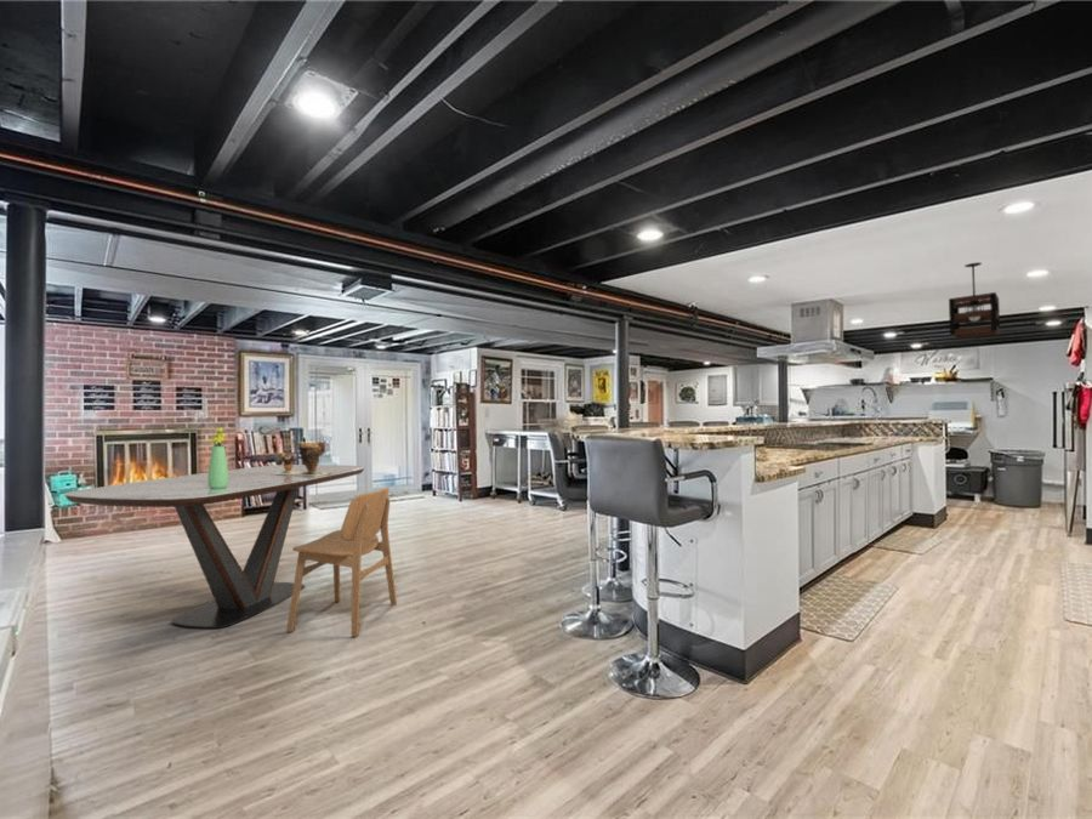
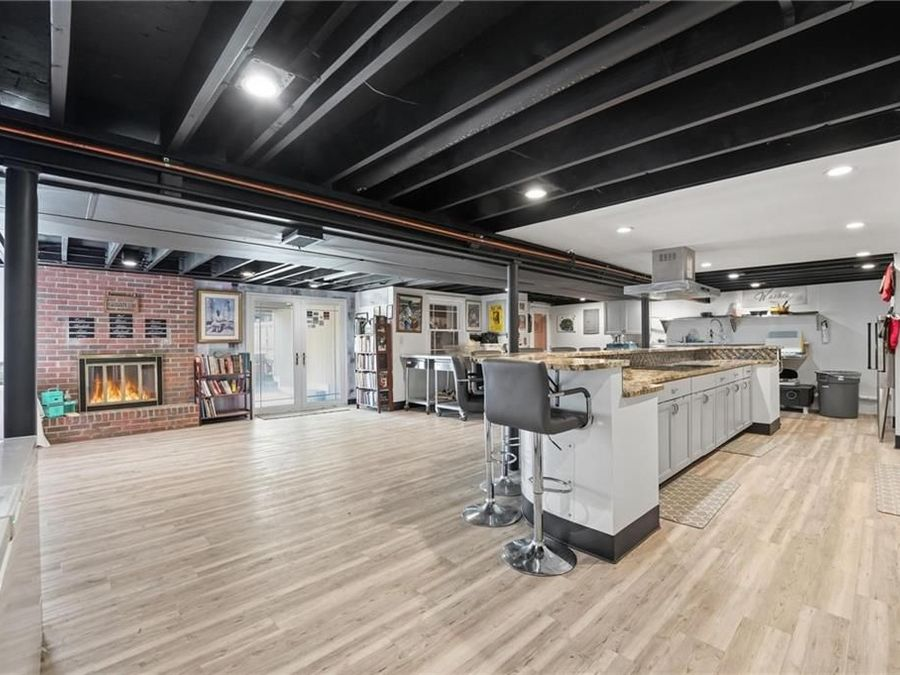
- dining table (255, 541)
- clay pot (301, 456)
- pendant light (973, 298)
- bouquet (217, 456)
- dining chair (345, 553)
